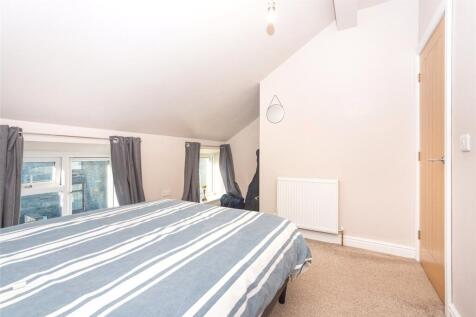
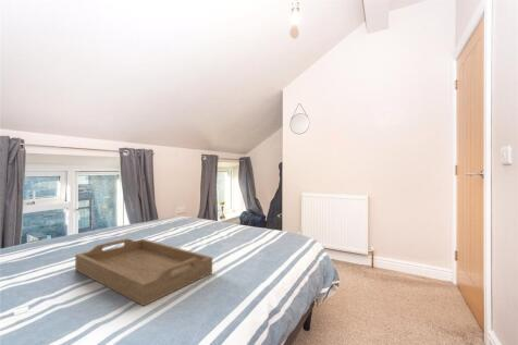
+ serving tray (143, 261)
